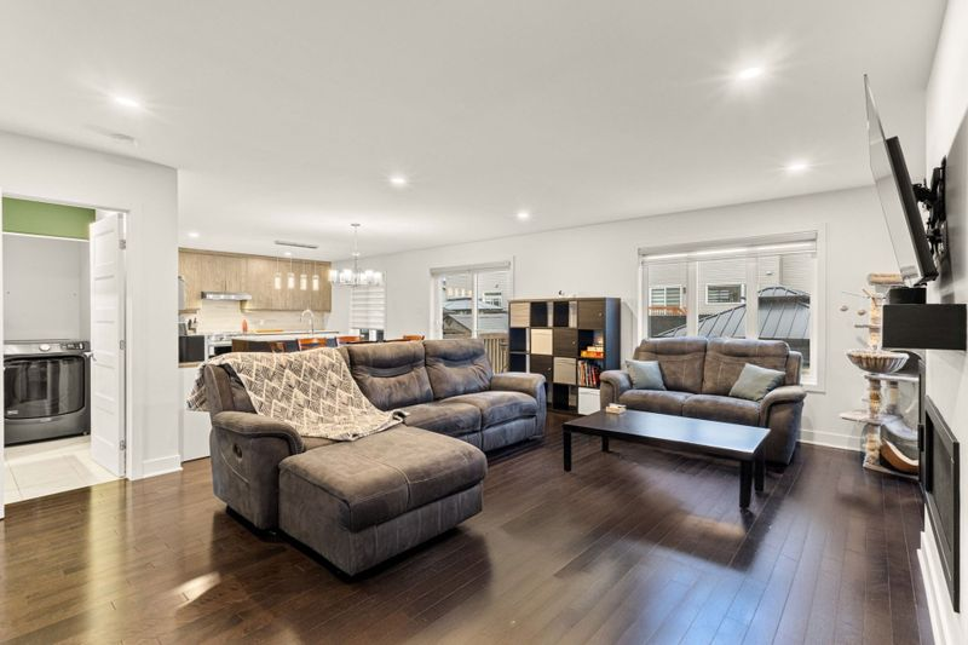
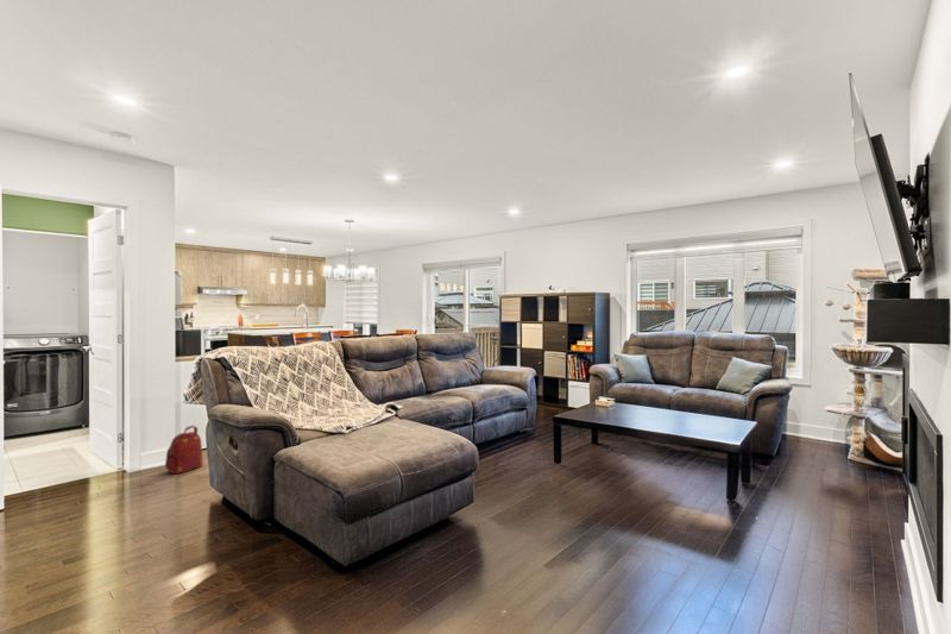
+ backpack (185, 446)
